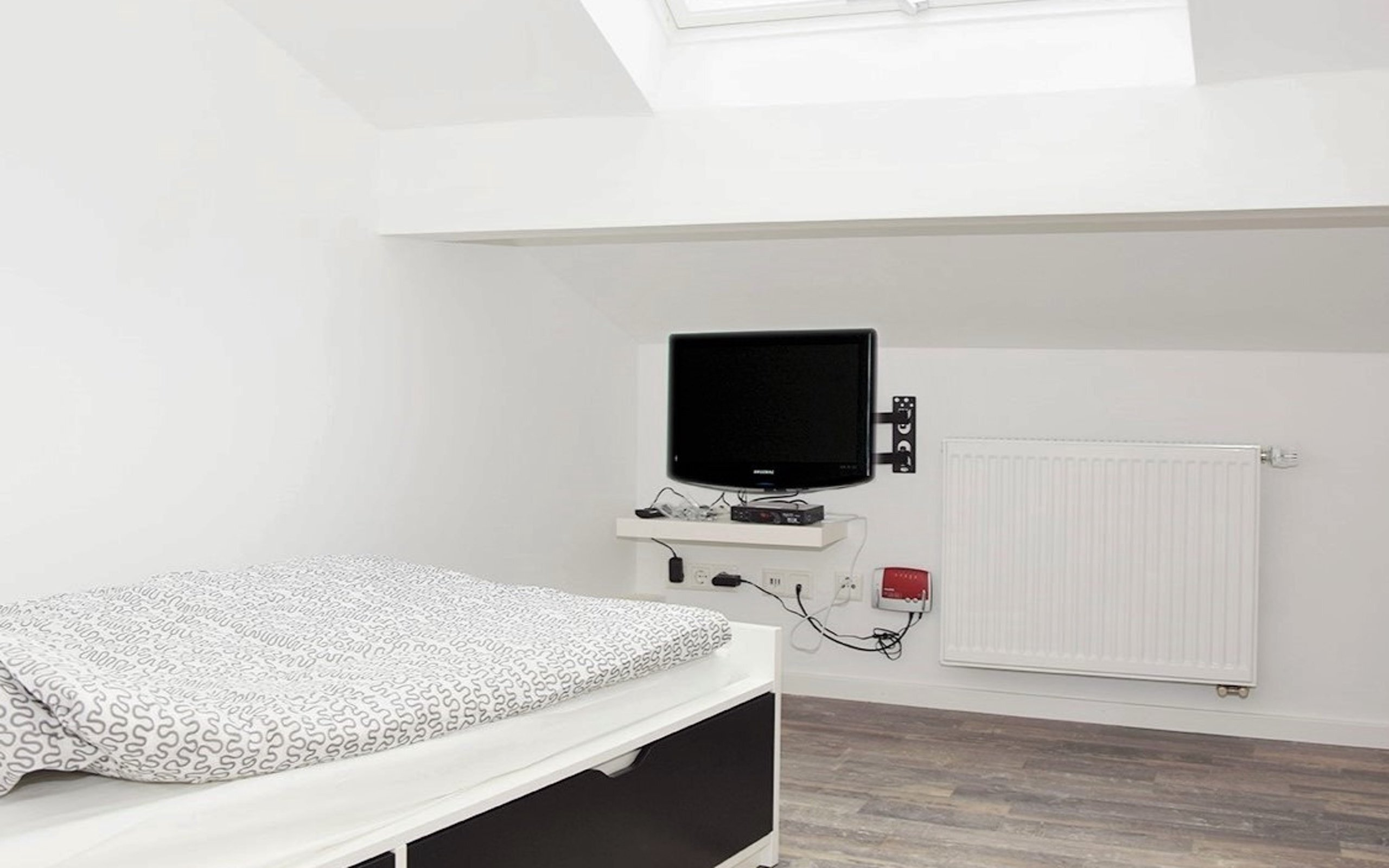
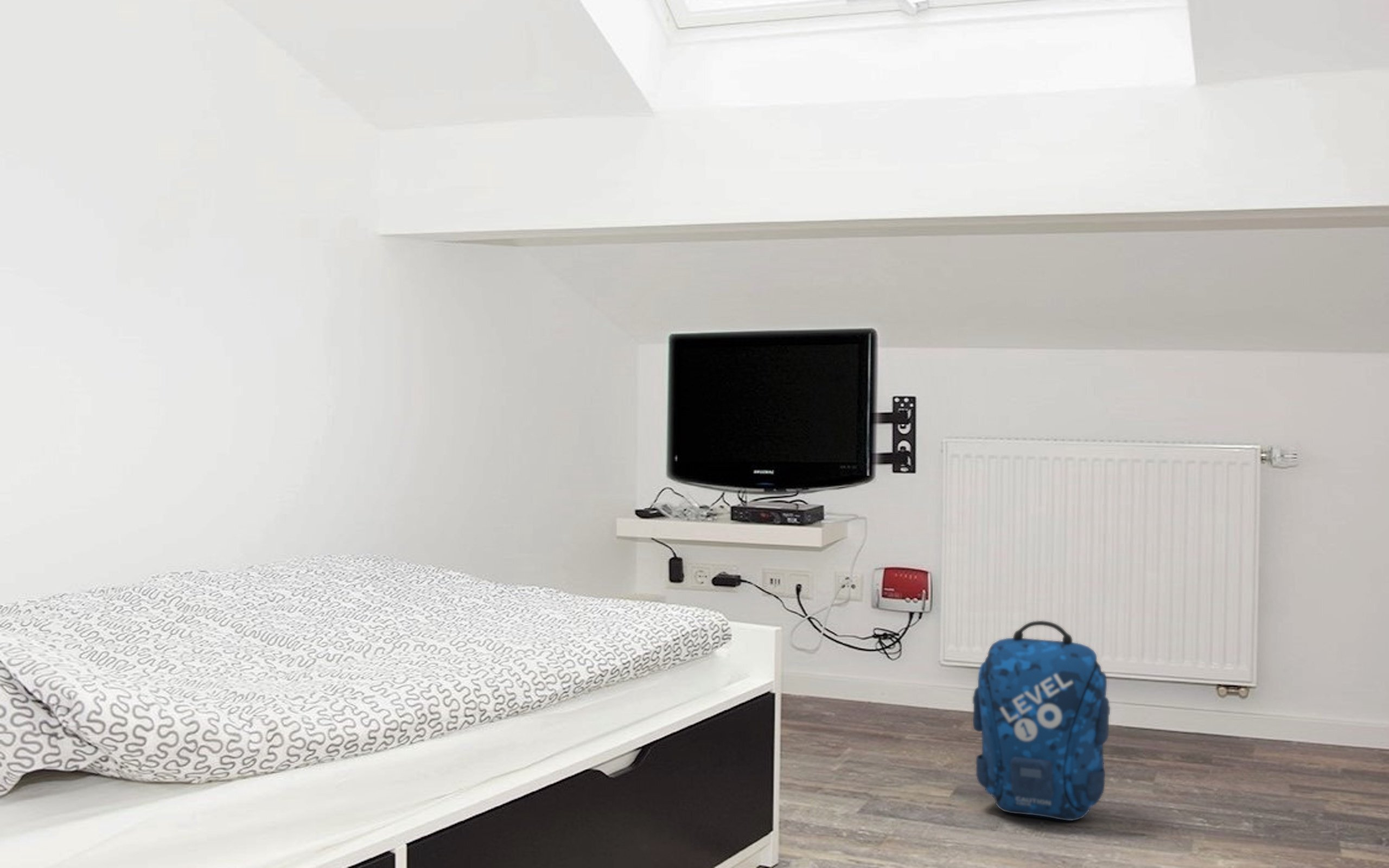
+ backpack (1040, 719)
